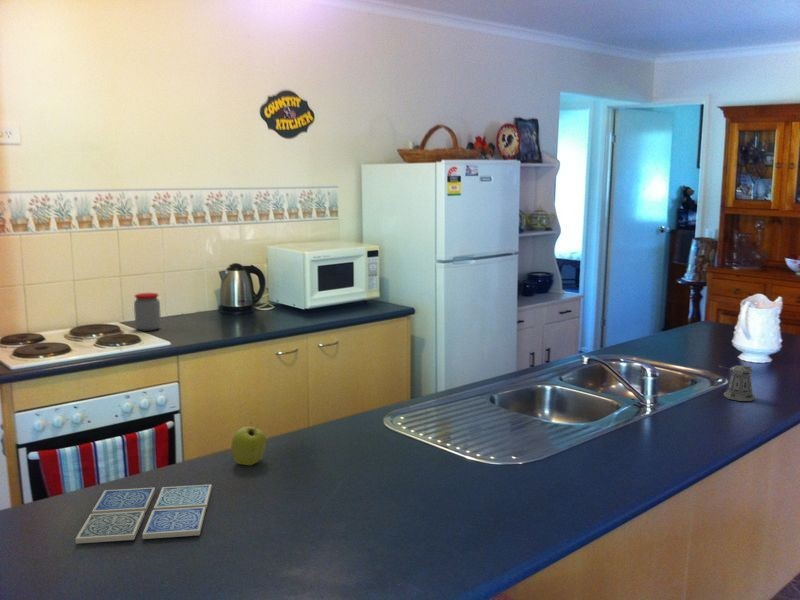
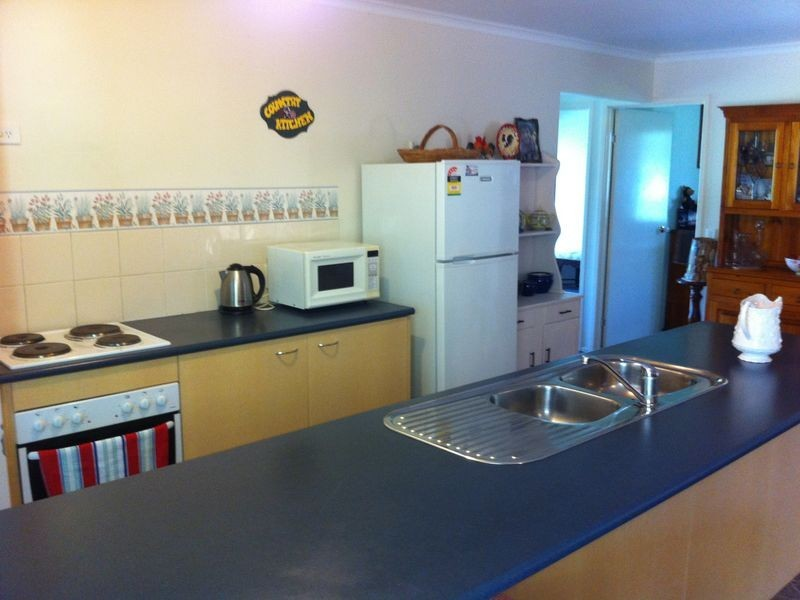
- drink coaster (151, 512)
- apple (248, 442)
- pepper shaker (737, 380)
- jar (147, 311)
